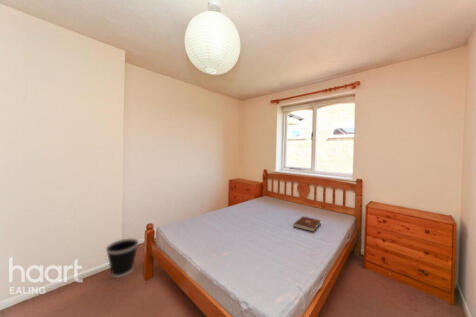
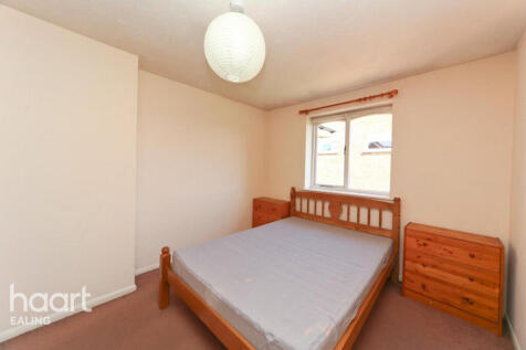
- book (307, 223)
- wastebasket (122, 258)
